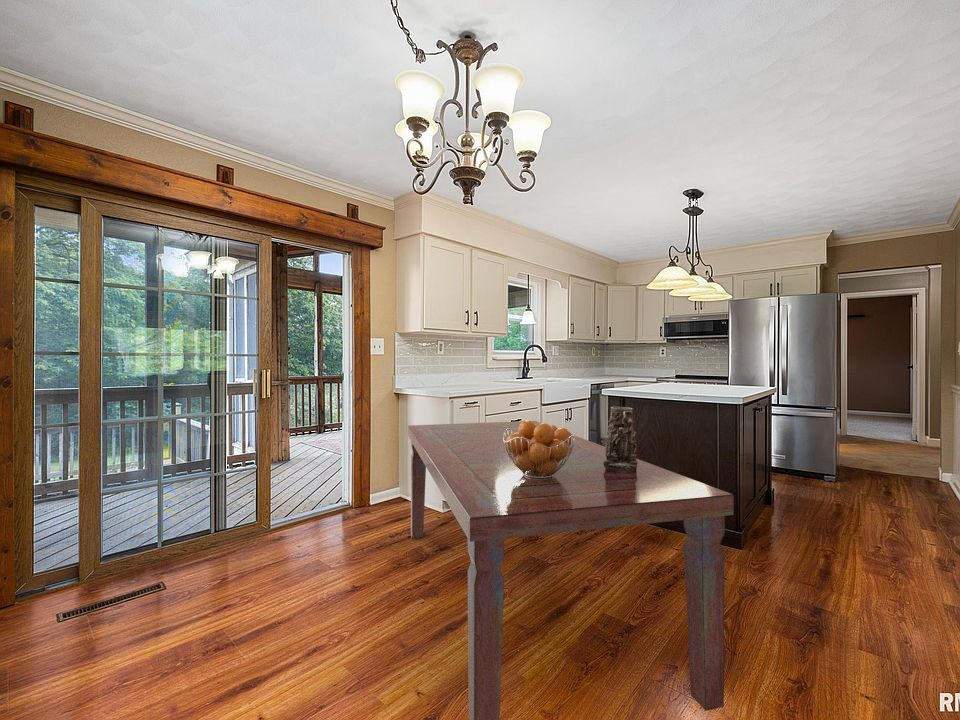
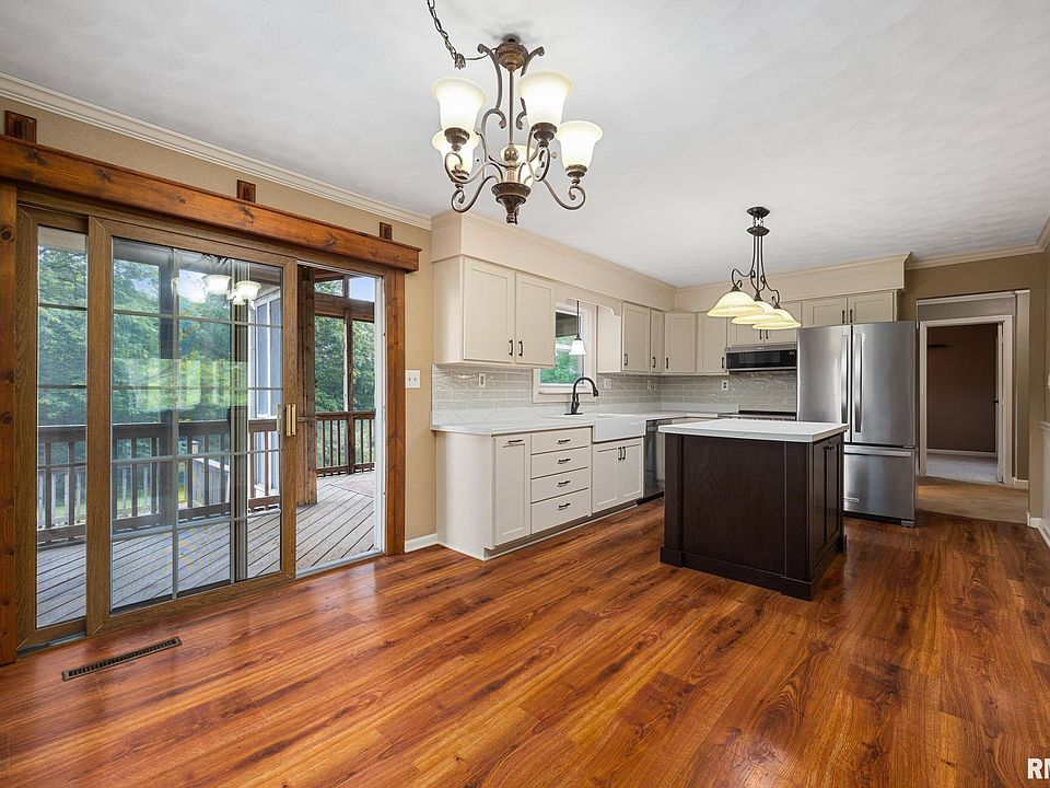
- fruit basket (538, 447)
- dining table (516, 520)
- vase (619, 438)
